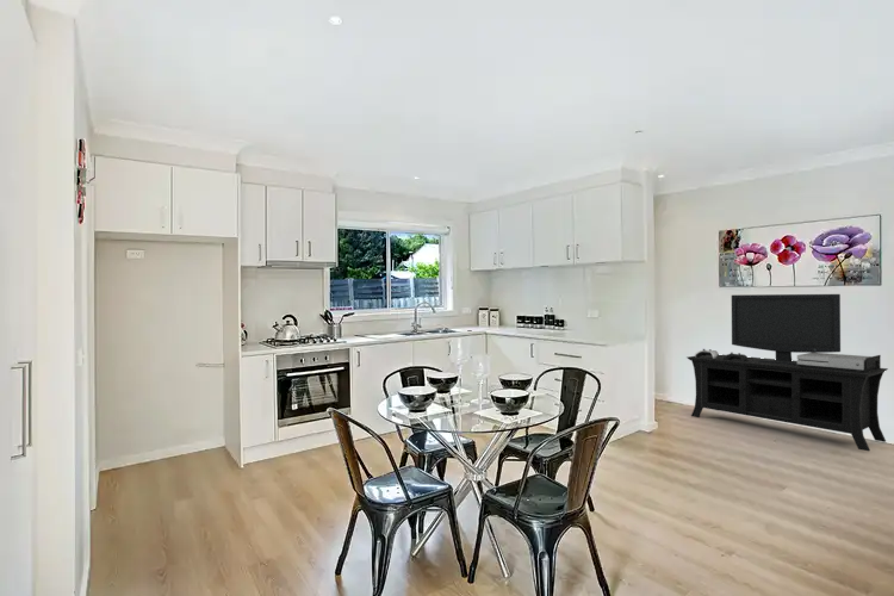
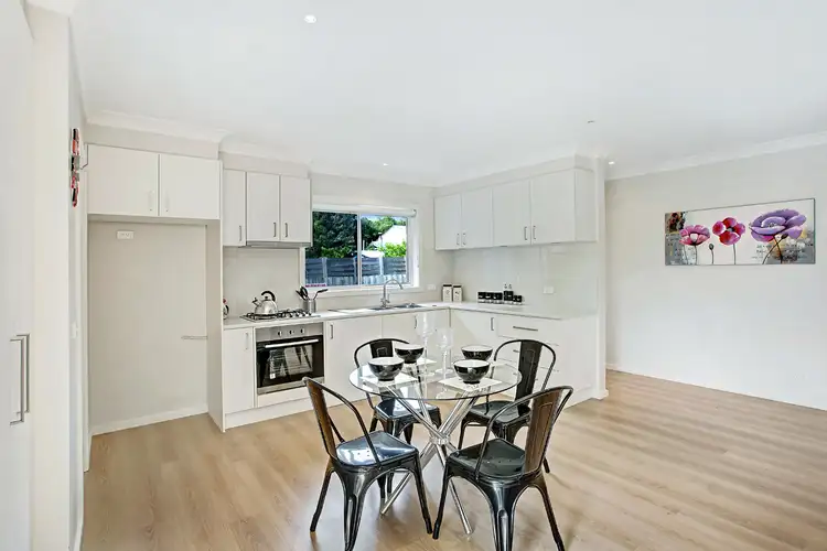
- media console (777, 361)
